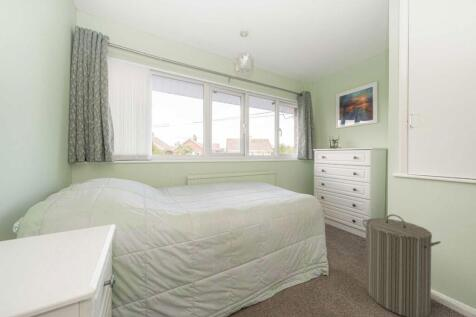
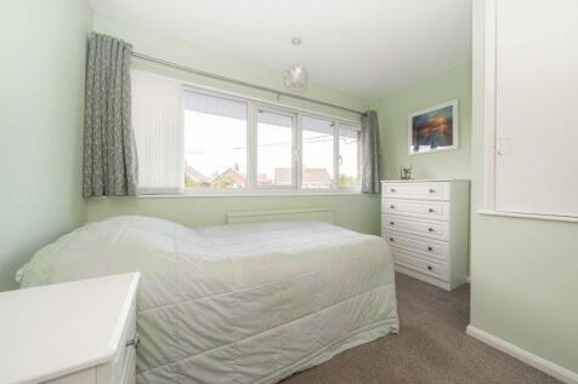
- laundry hamper (395, 256)
